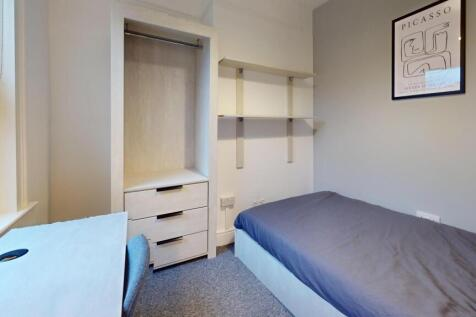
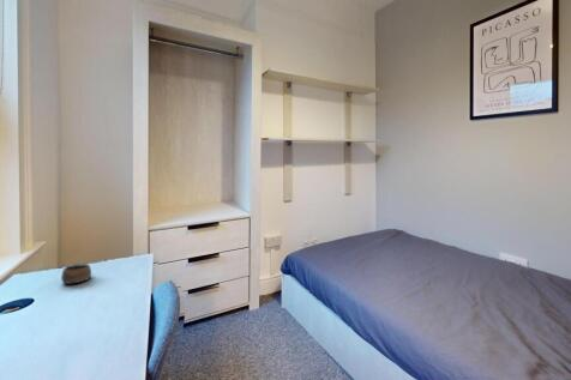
+ cup (76, 272)
